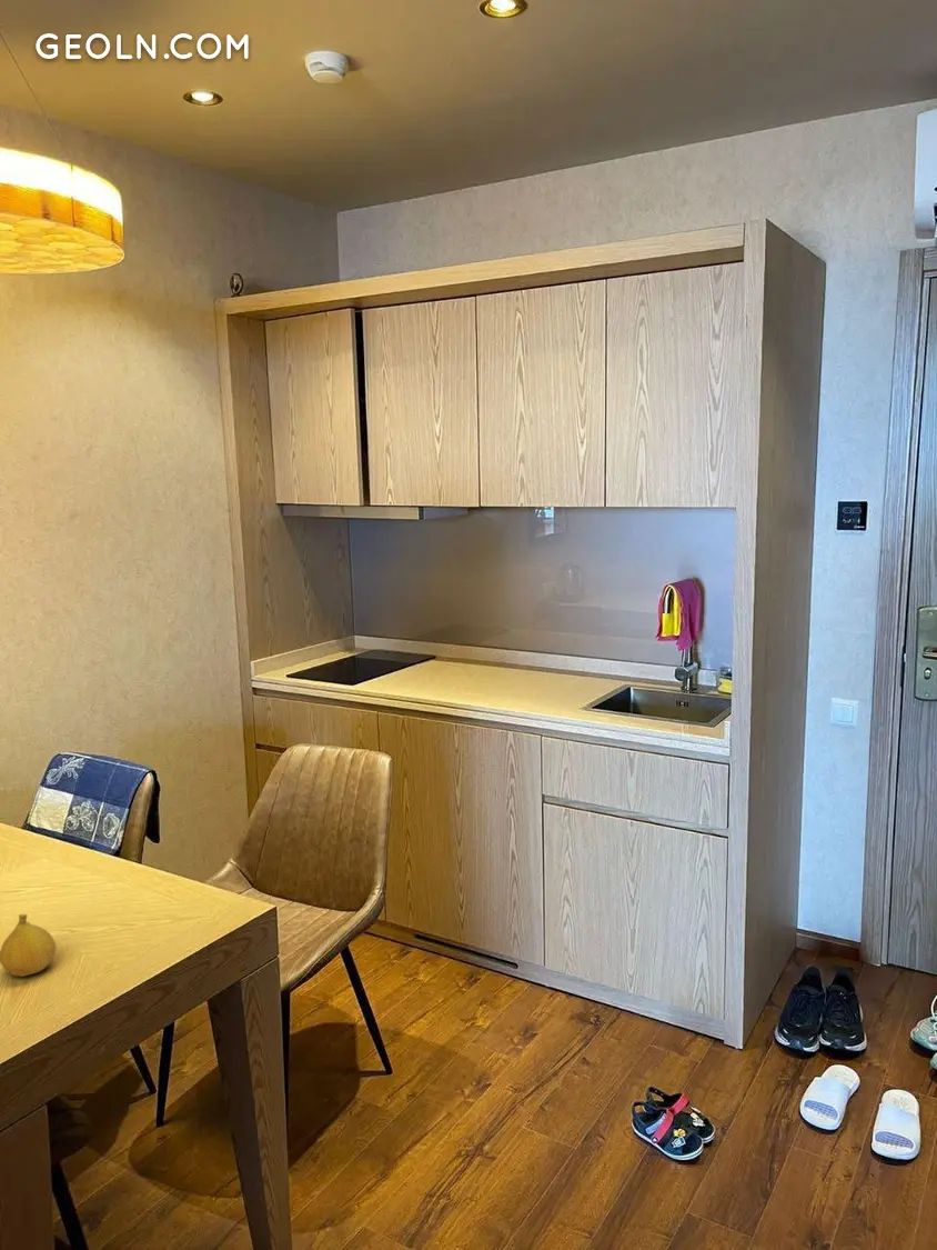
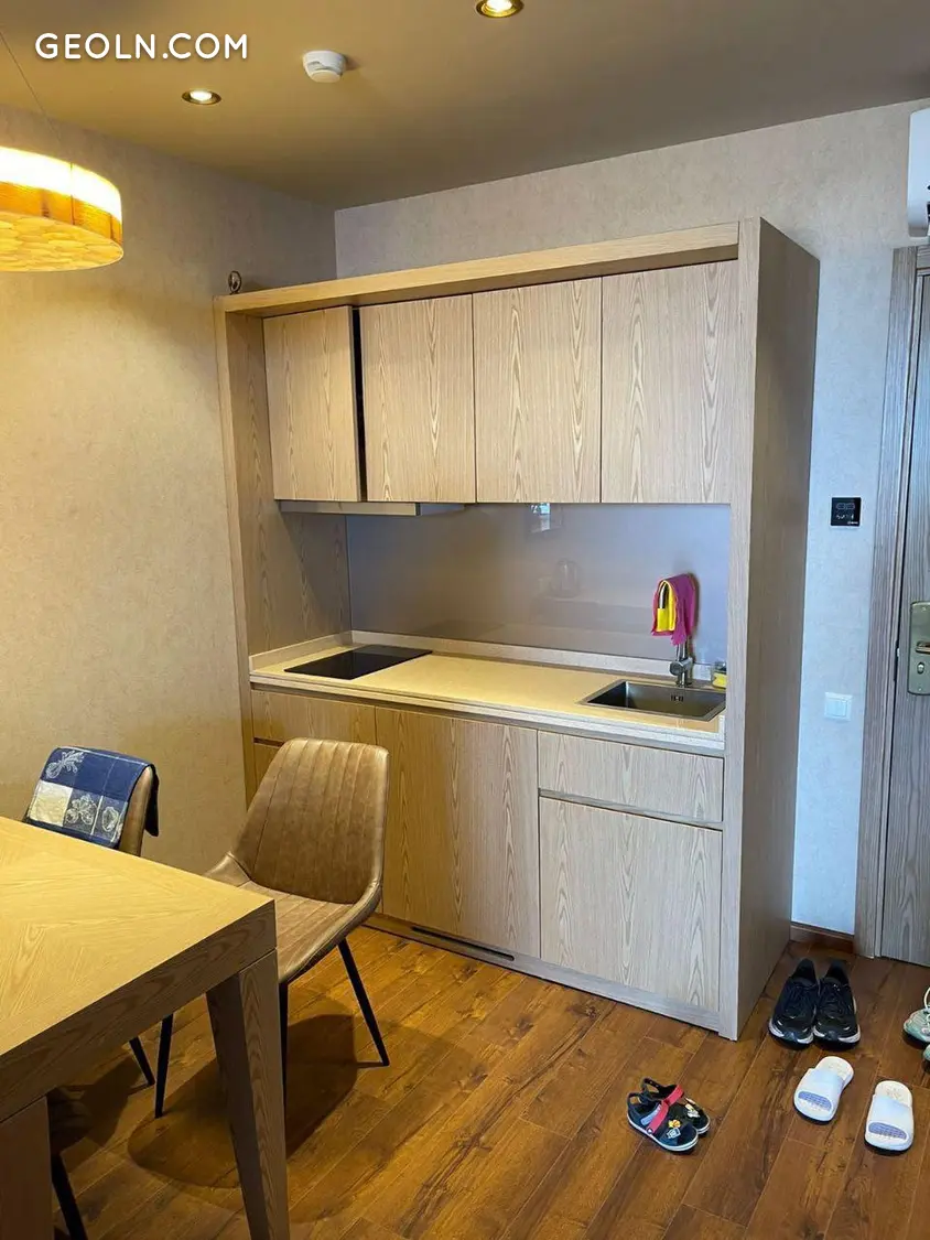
- fruit (27, 941)
